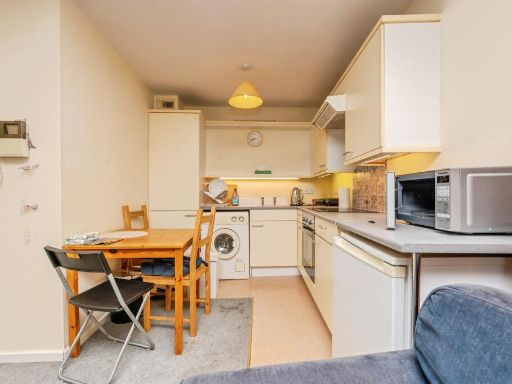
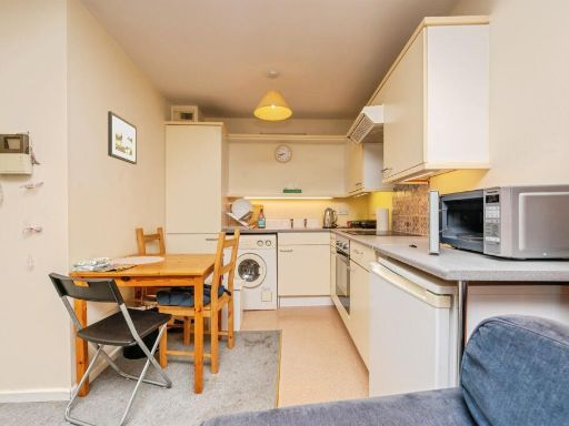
+ picture frame (123, 140)
